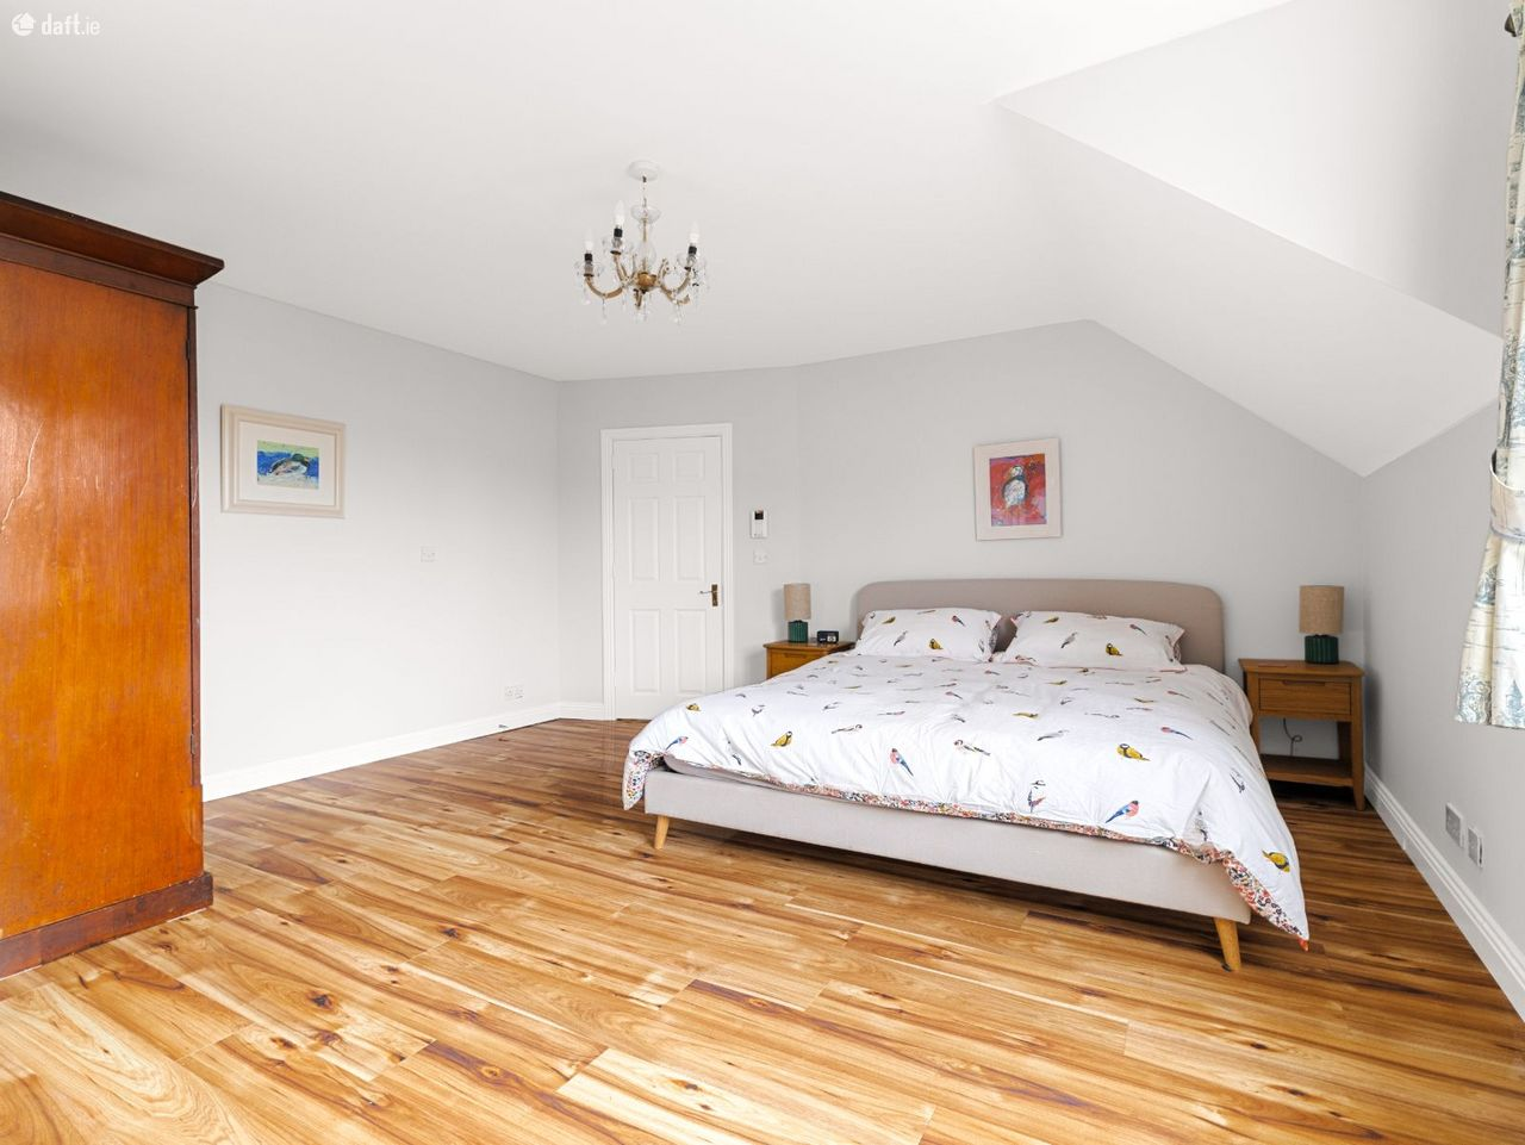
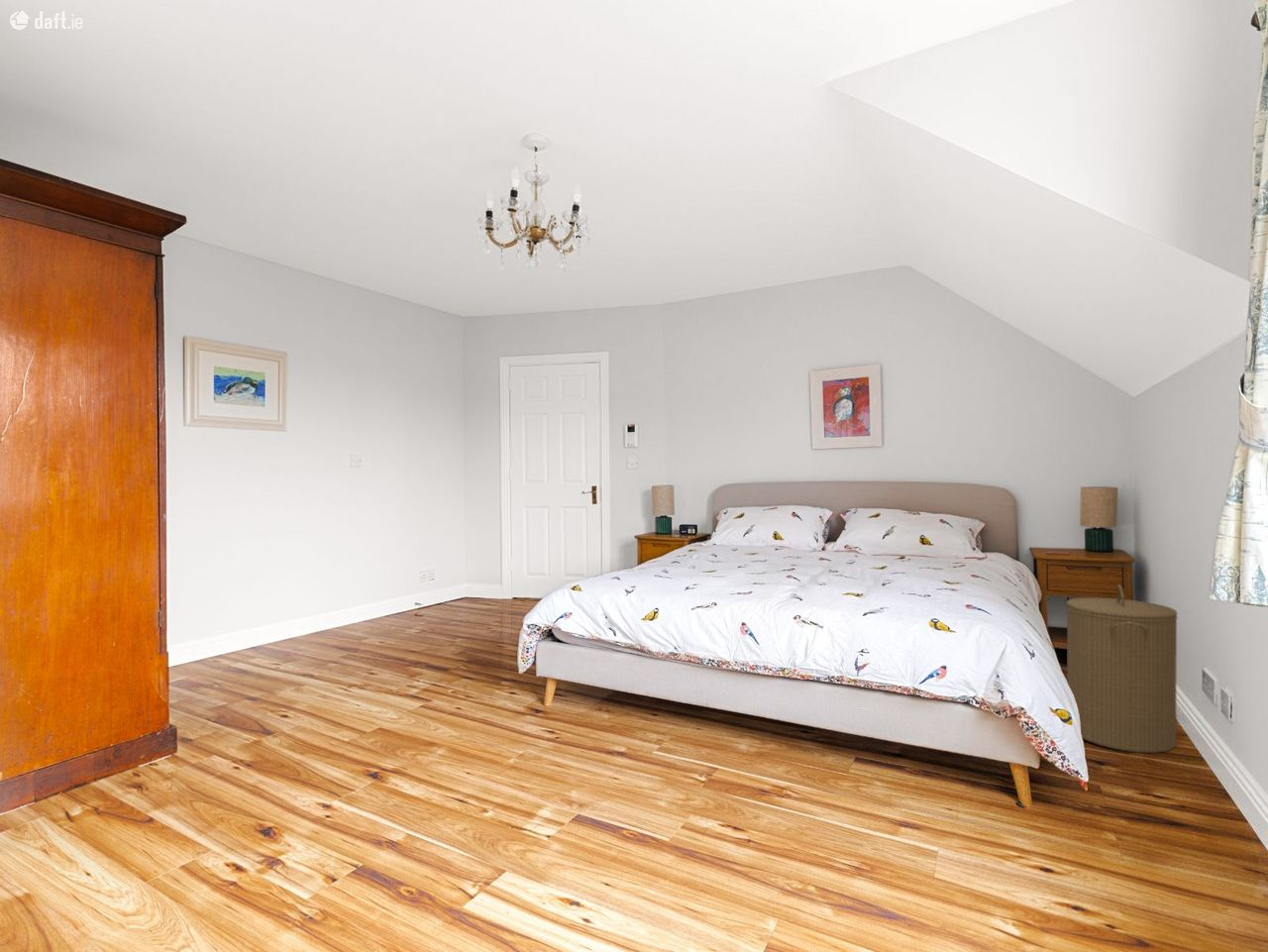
+ laundry hamper (1119, 660)
